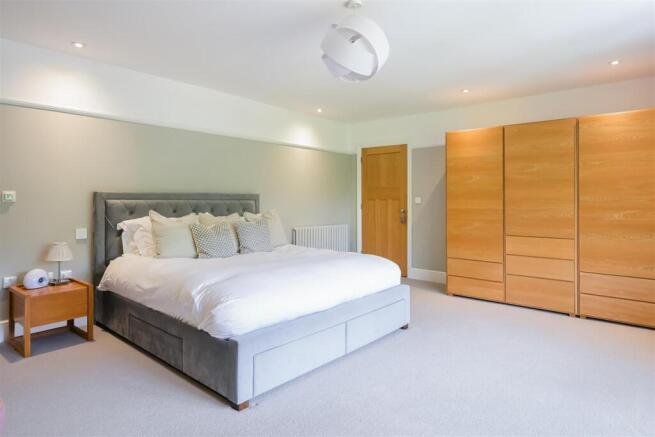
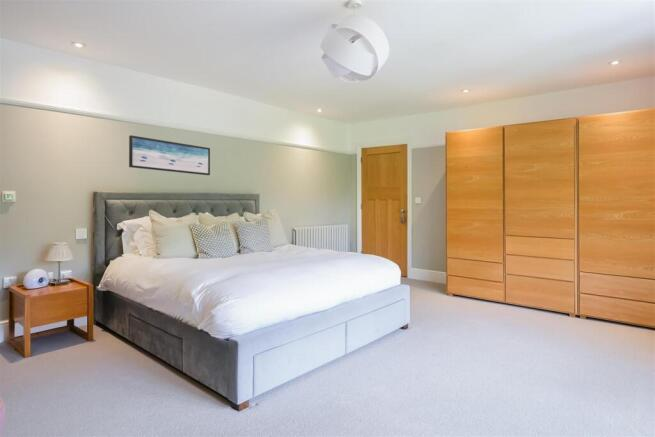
+ wall art (172, 156)
